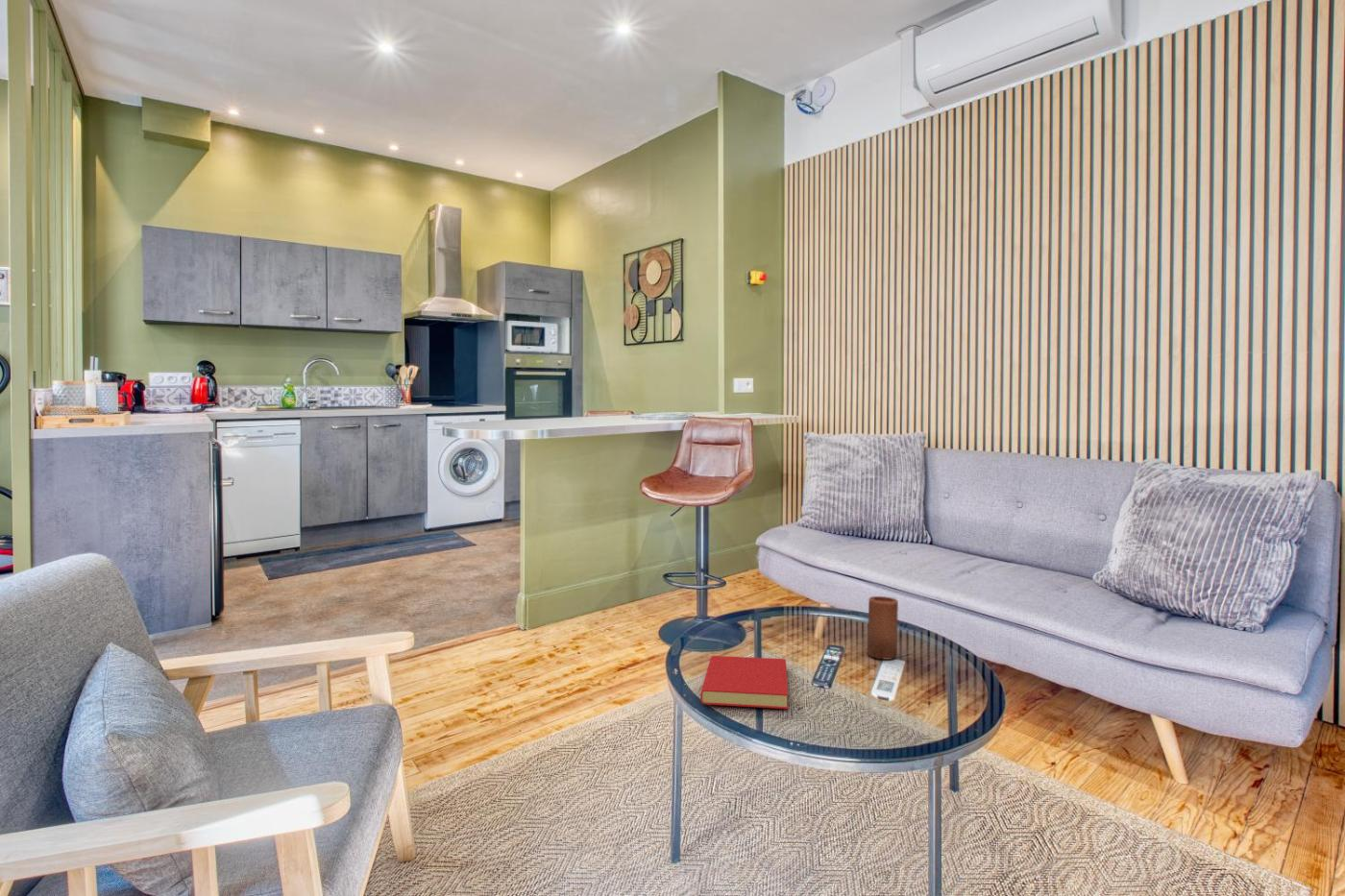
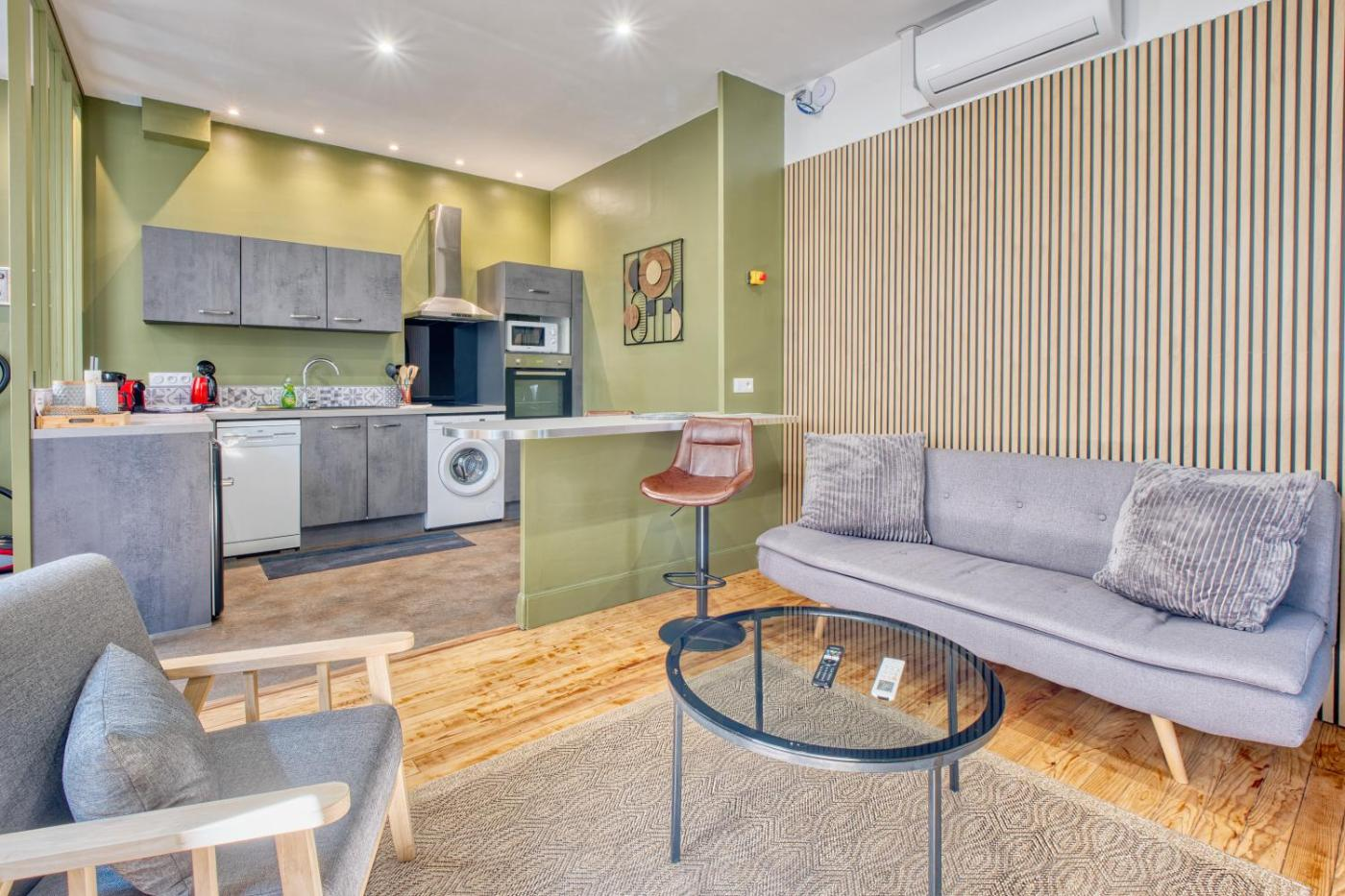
- book (746, 680)
- candle (882, 627)
